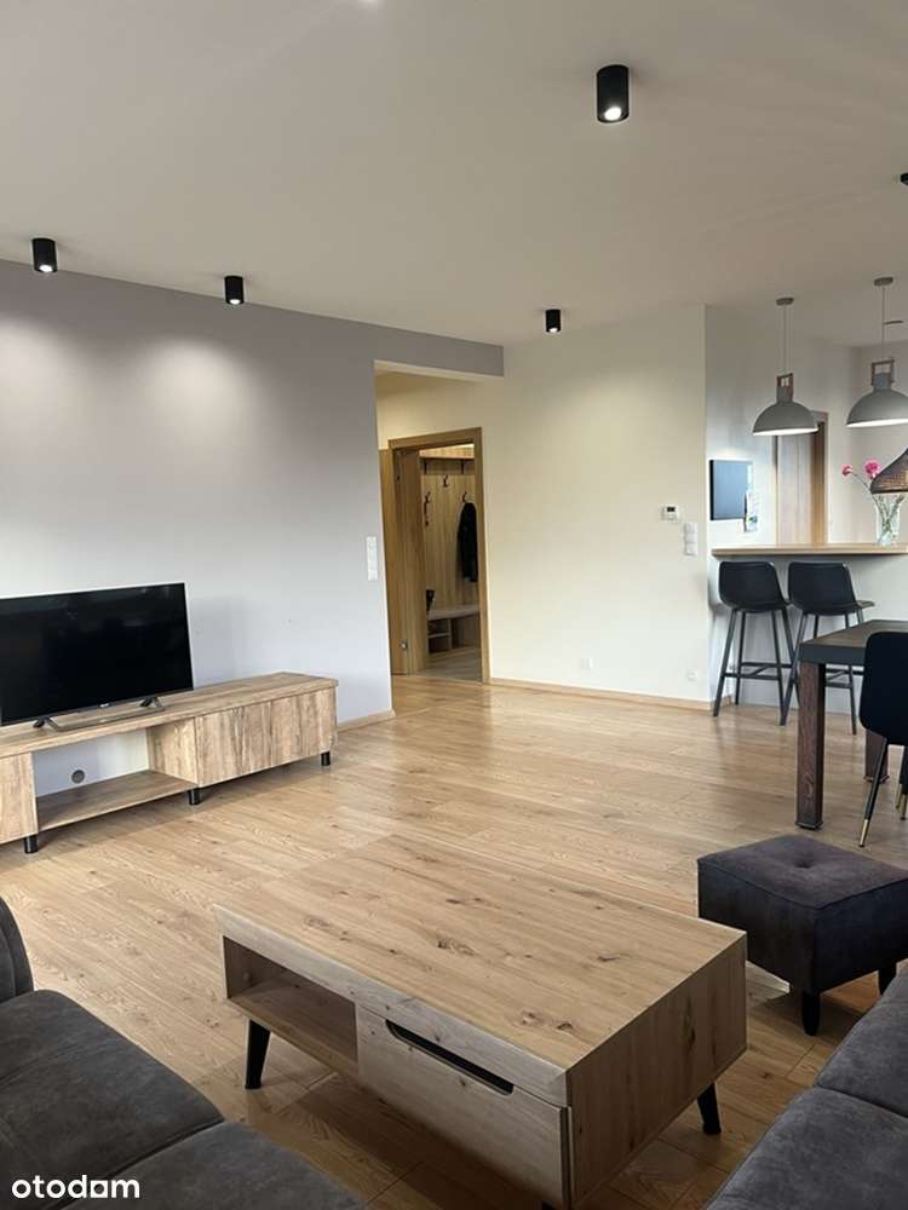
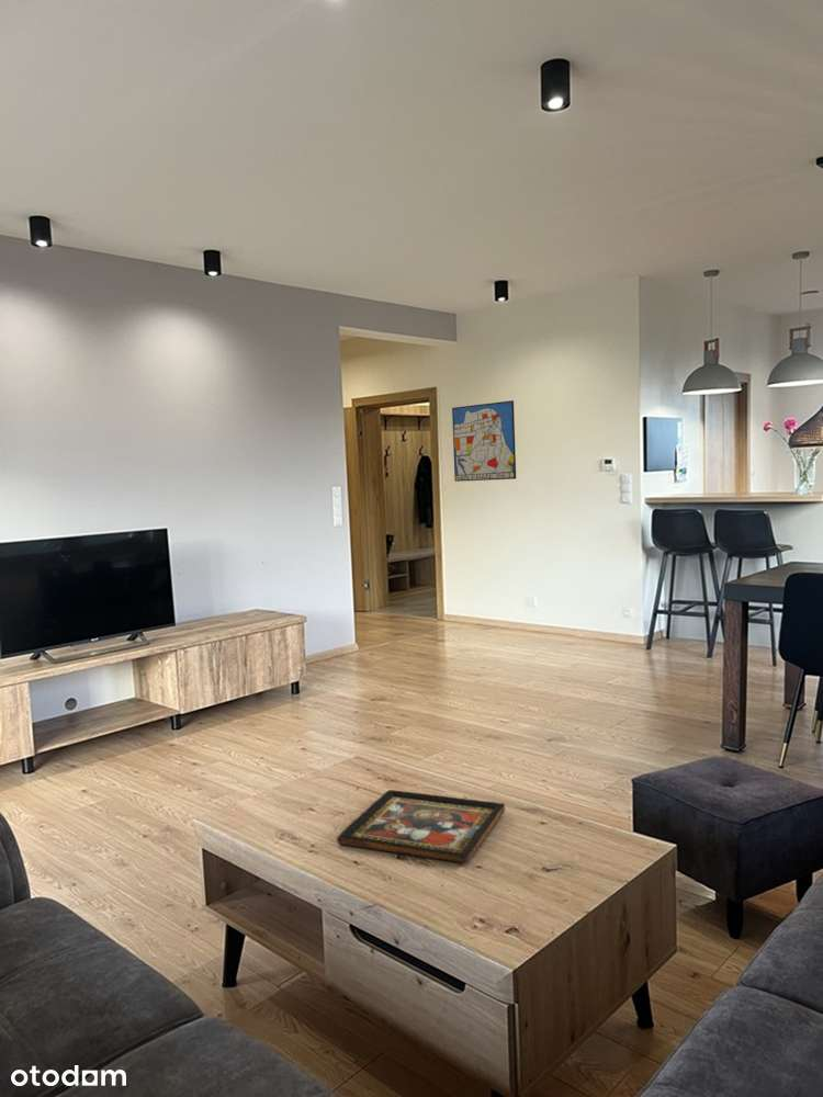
+ decorative tray (424, 823)
+ wall art (483, 442)
